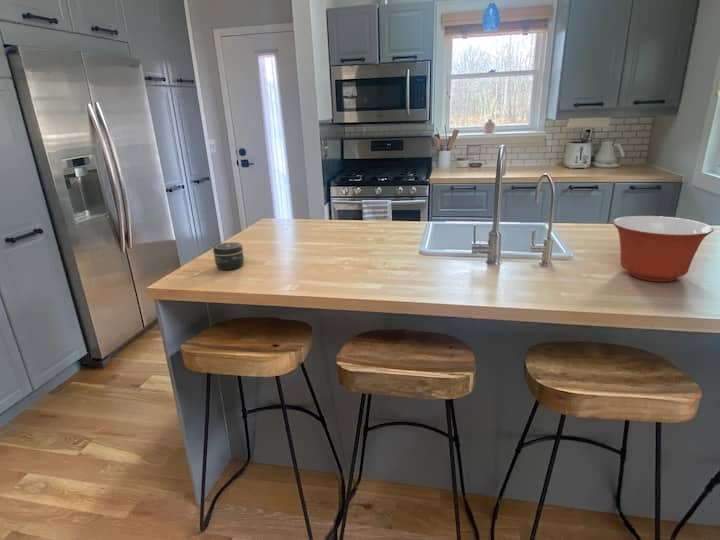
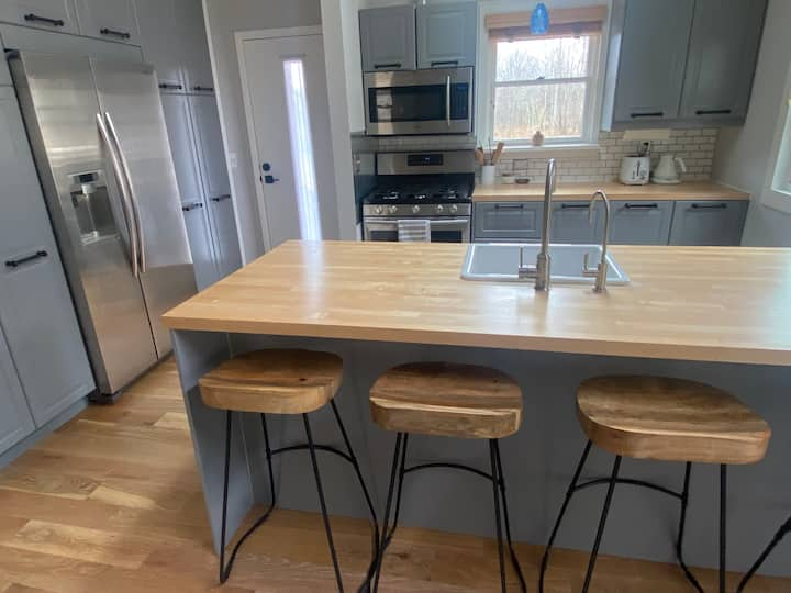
- mixing bowl (656, 250)
- jar (229, 255)
